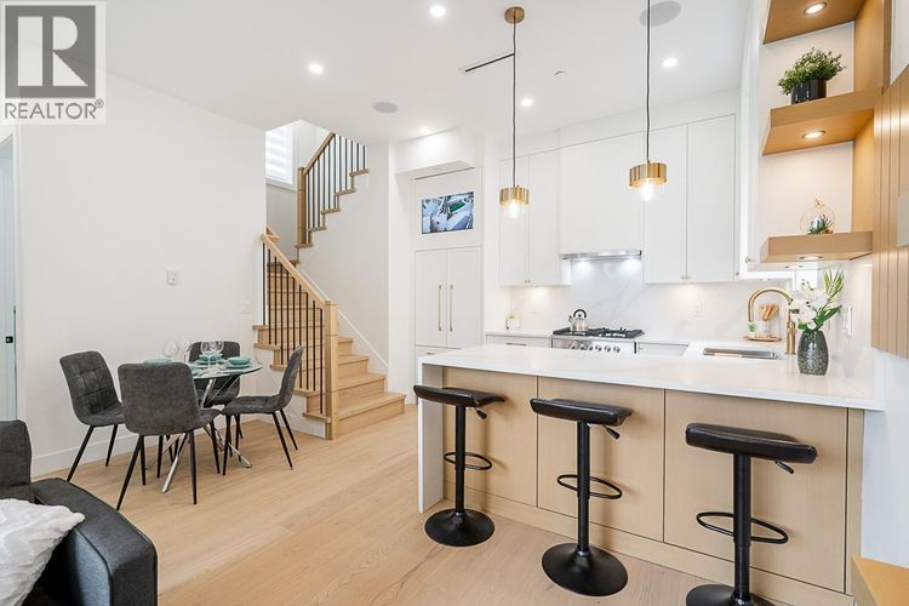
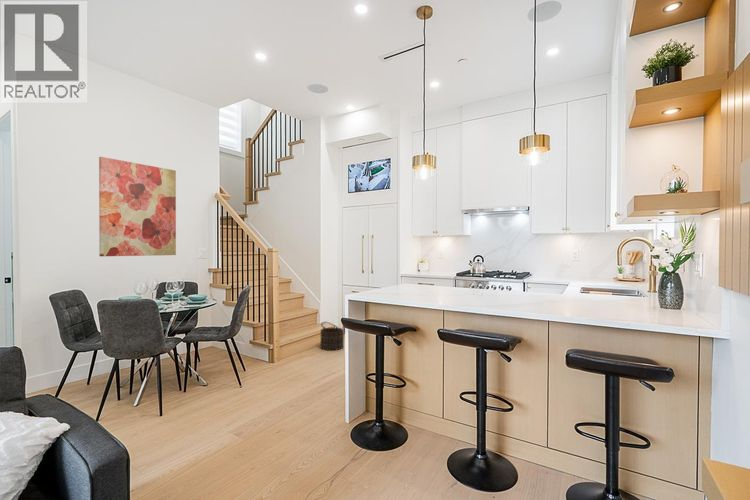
+ wall art (140, 210)
+ bucket (332, 333)
